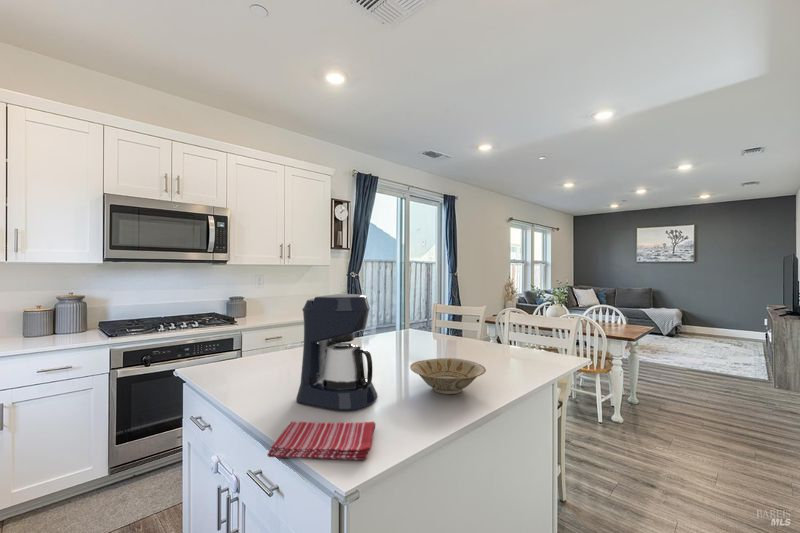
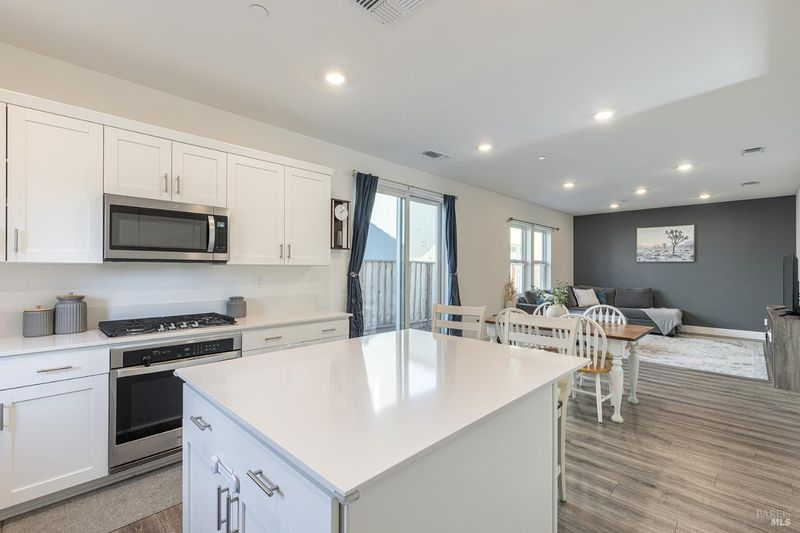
- coffee maker (338, 346)
- dish towel (326, 437)
- bowl (447, 377)
